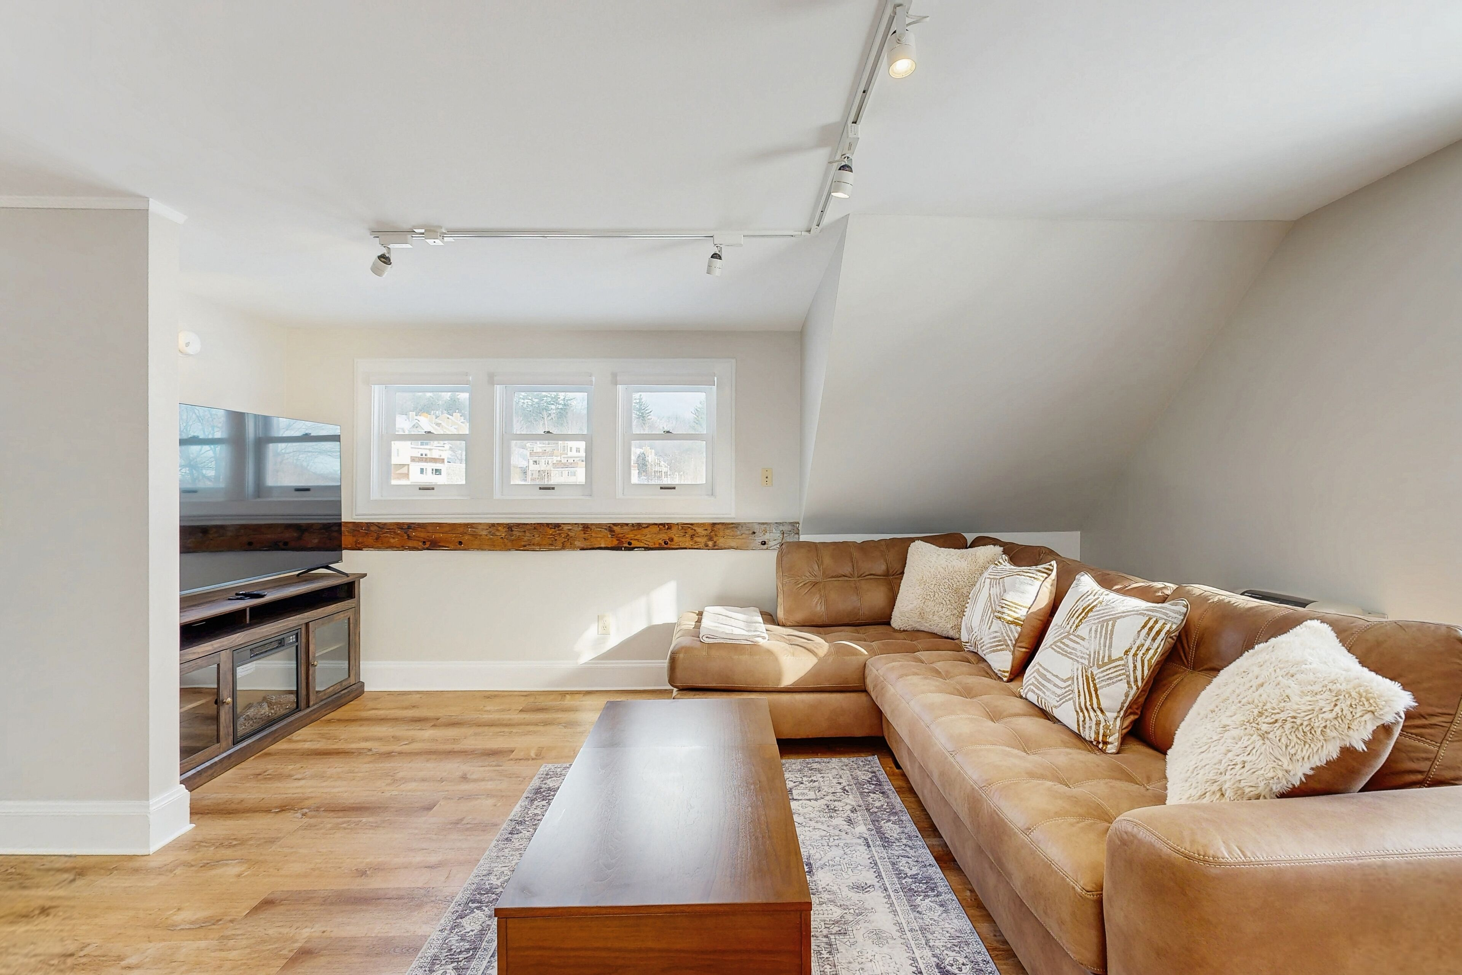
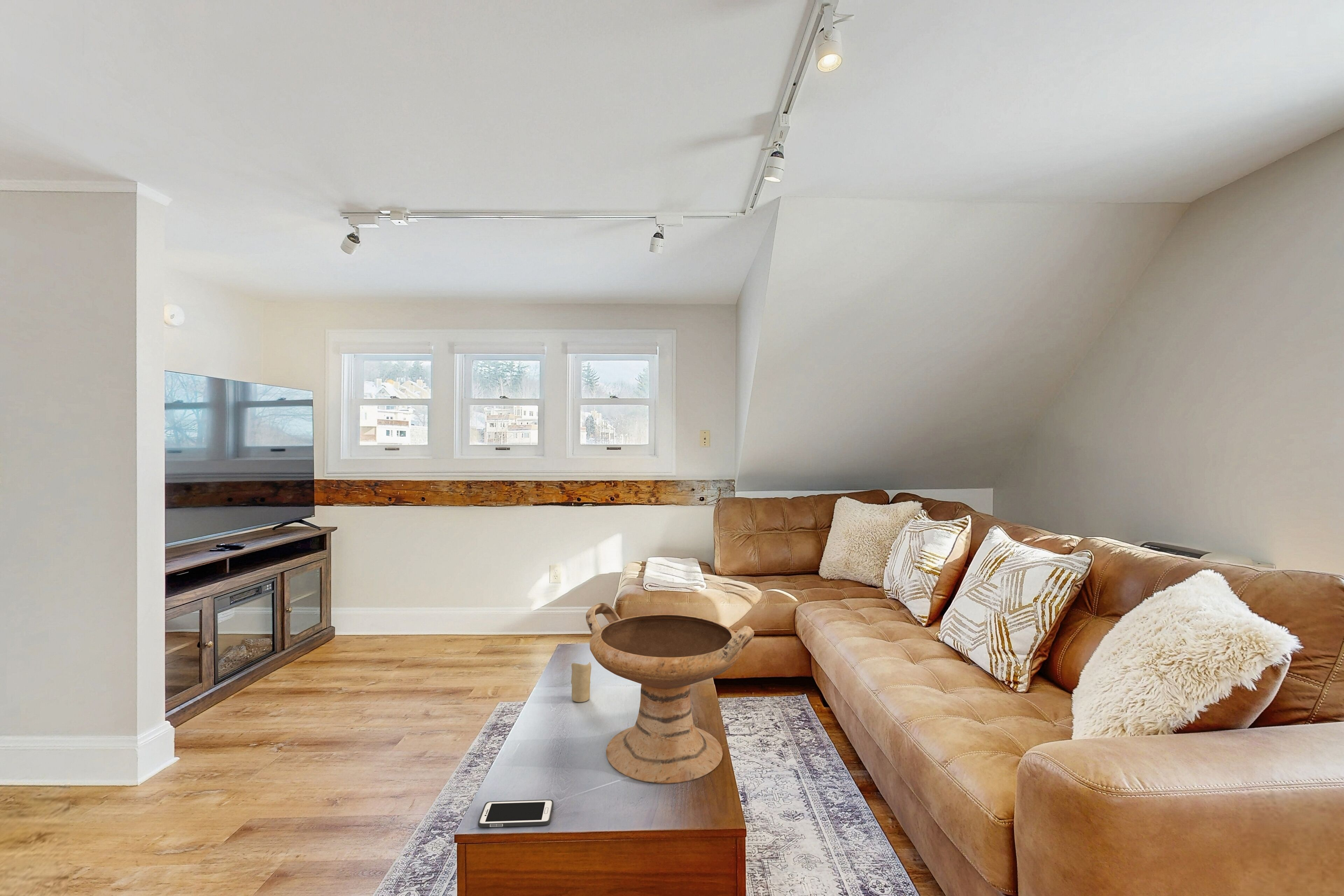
+ cell phone (517, 813)
+ candle (581, 679)
+ decorative bowl (665, 684)
